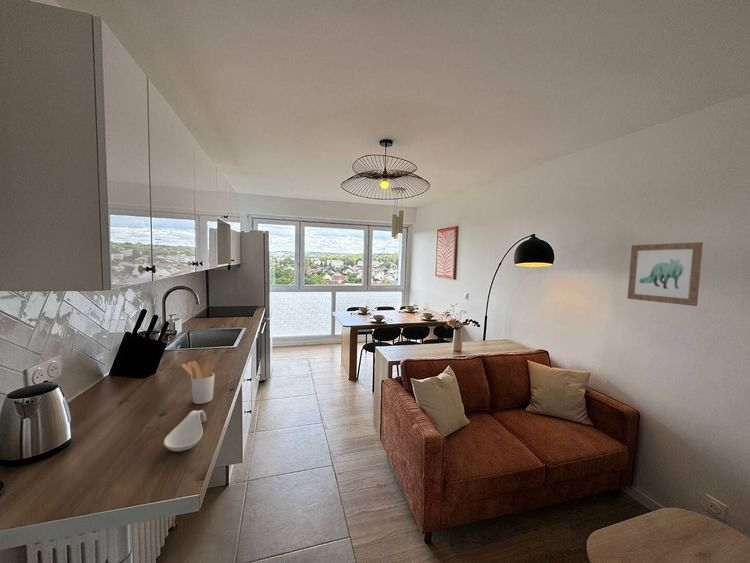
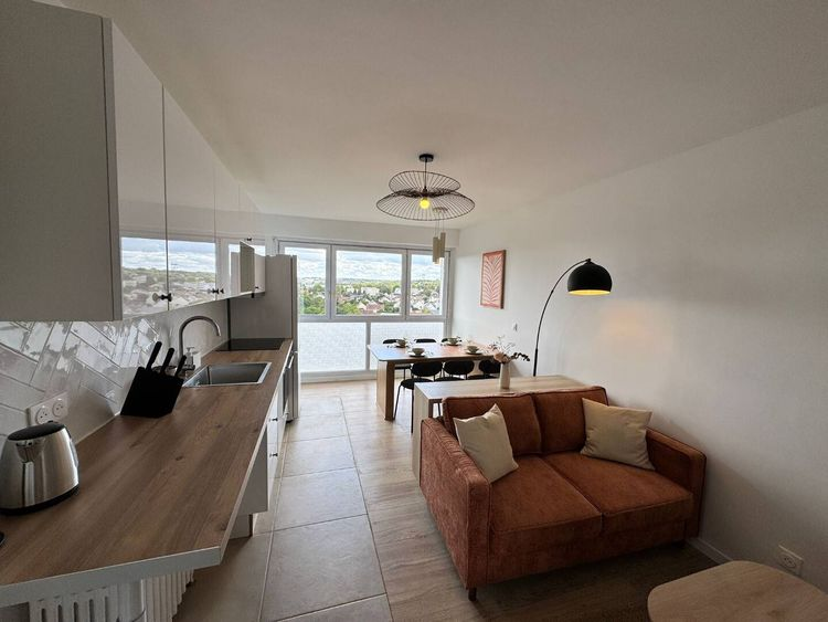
- wall art (661, 273)
- spoon rest (189, 428)
- utensil holder (198, 380)
